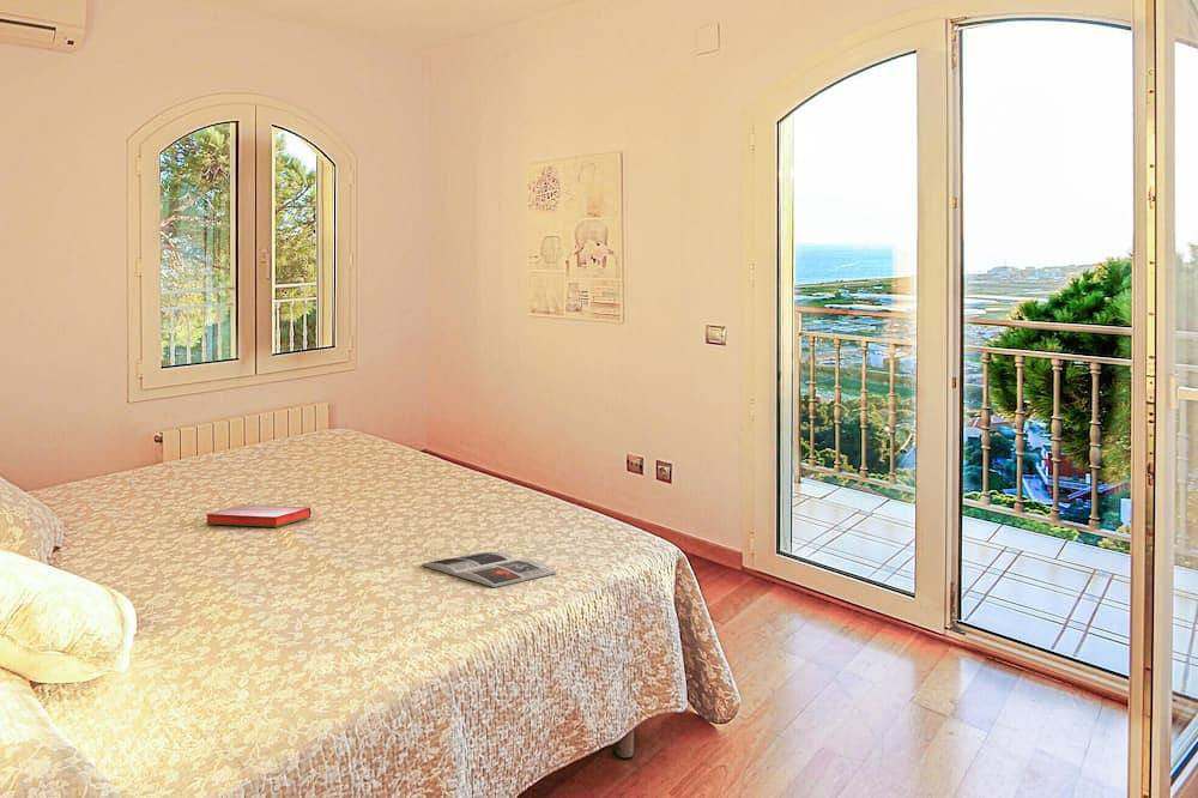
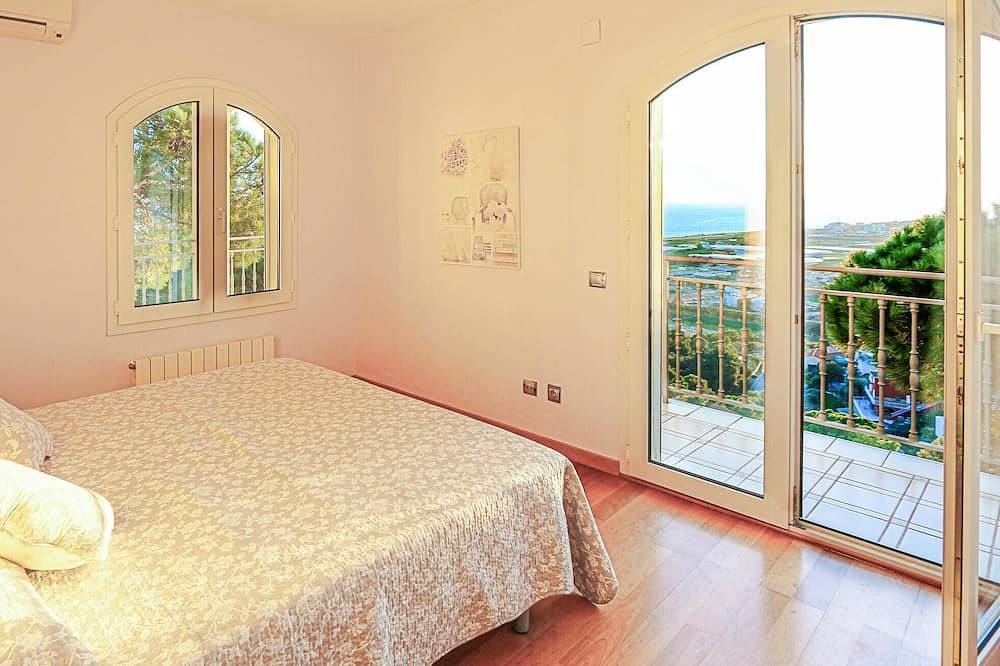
- magazine (488, 566)
- hardback book (259, 515)
